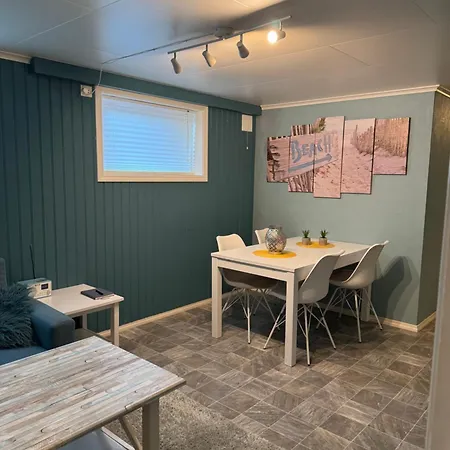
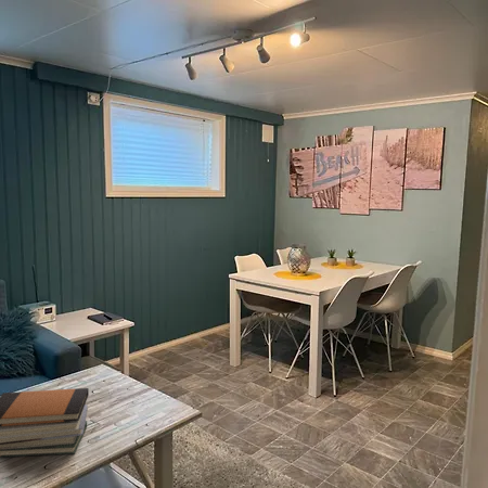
+ book stack (40, 422)
